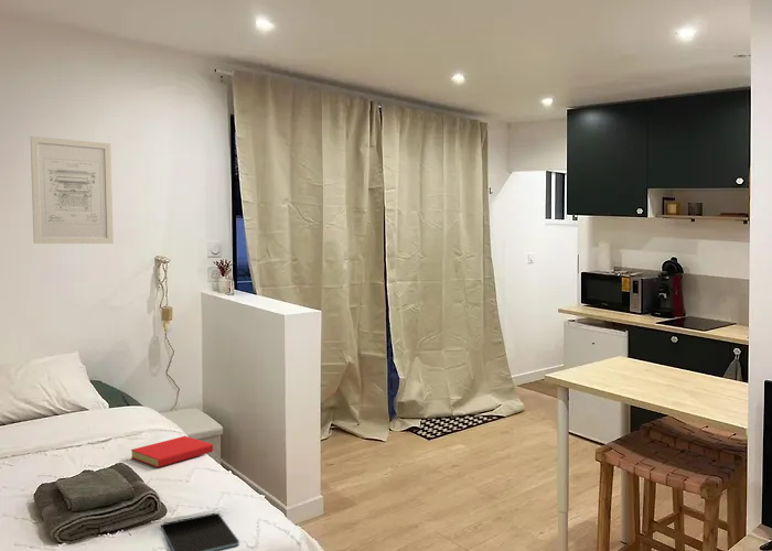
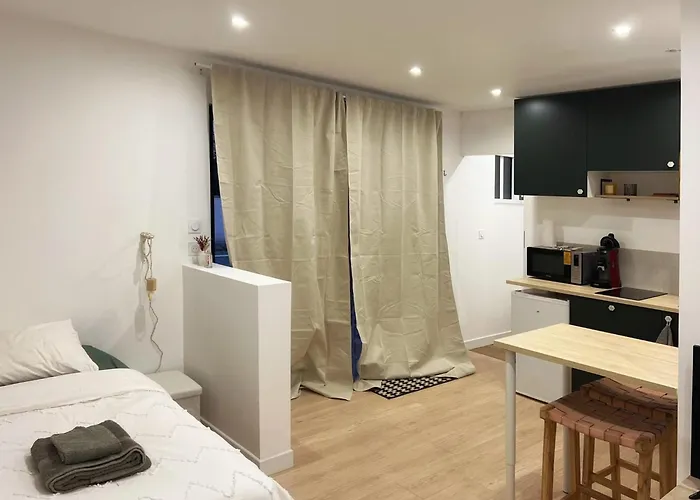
- book (172, 451)
- wall art (73, 192)
- tablet (199, 533)
